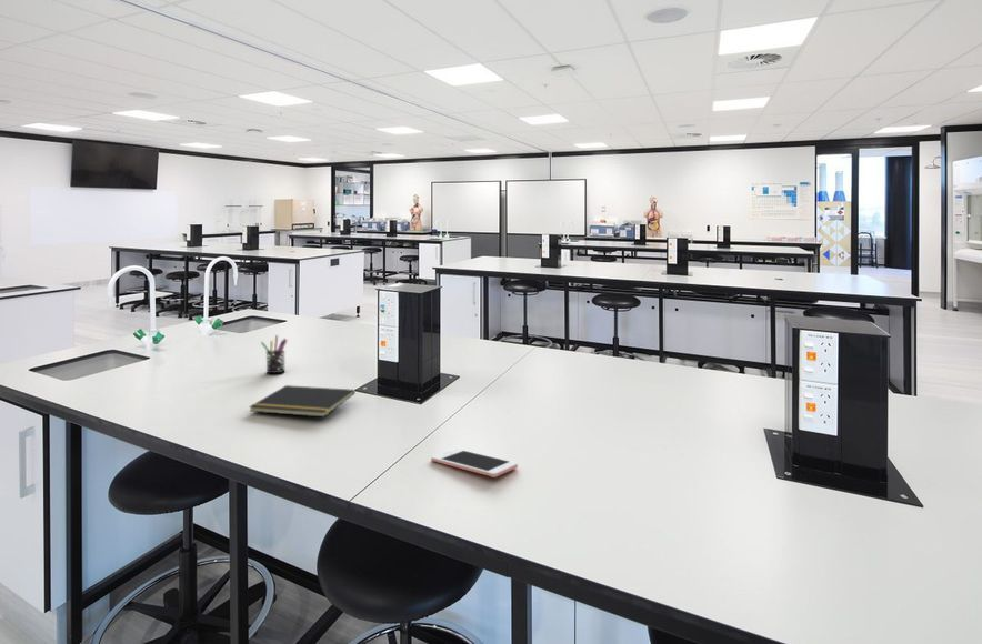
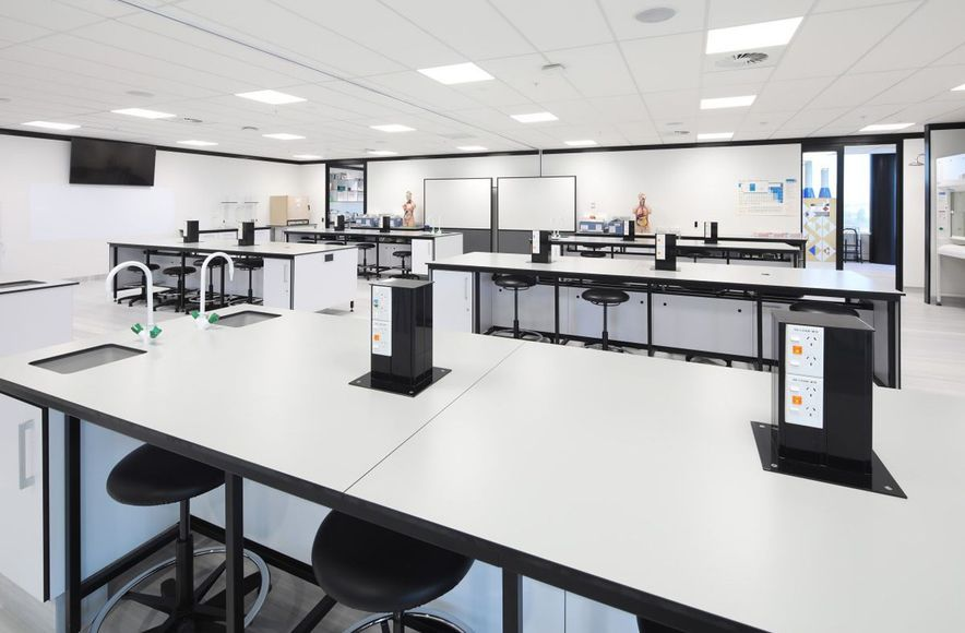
- pen holder (273, 353)
- cell phone (473, 462)
- notepad (303, 400)
